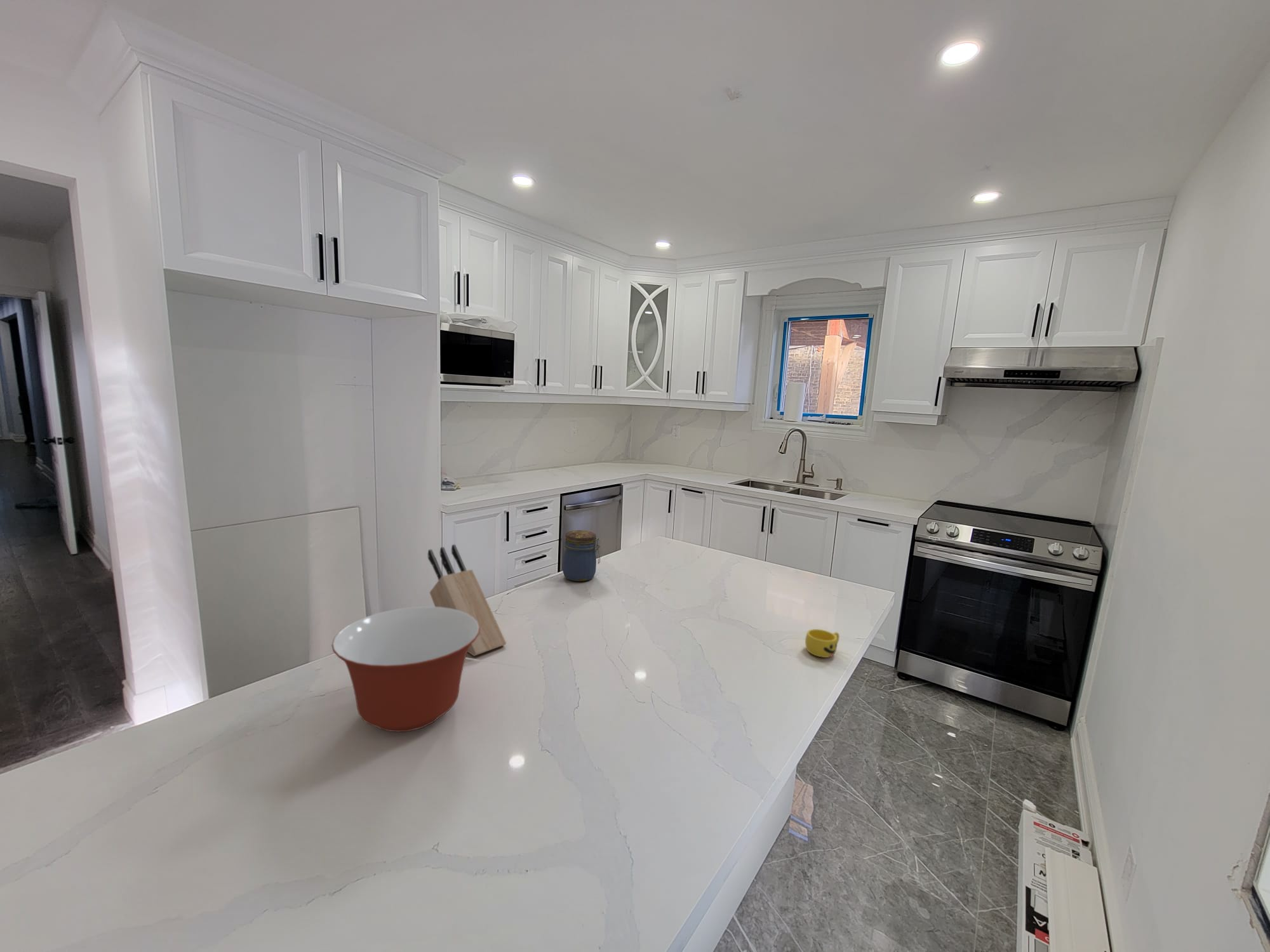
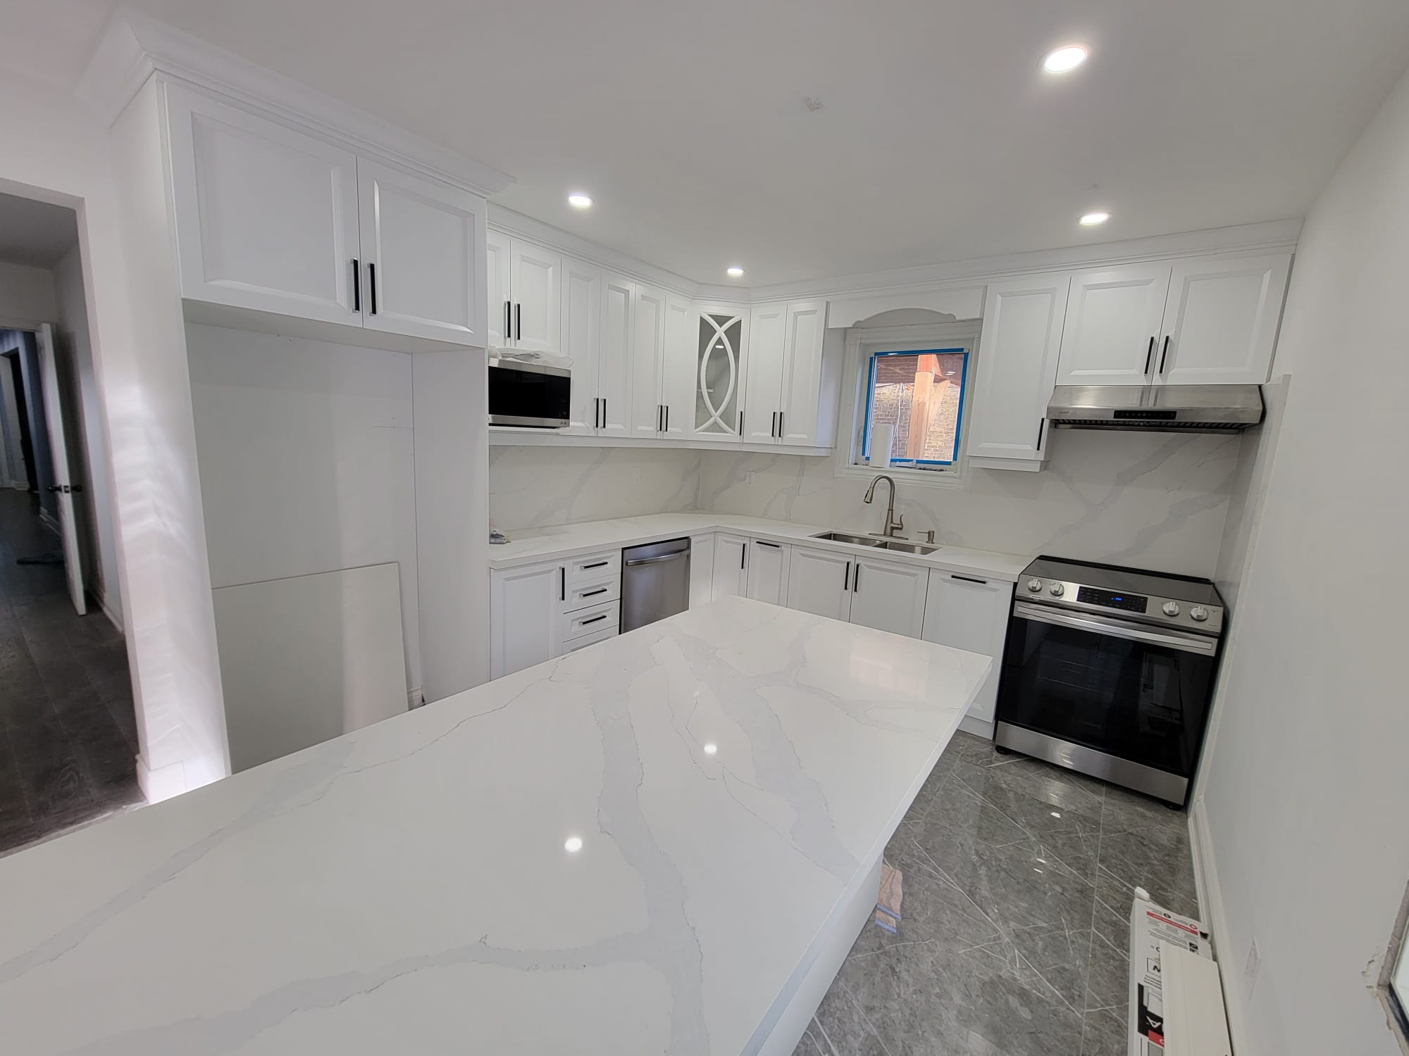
- knife block (463, 595)
- jar (582, 555)
- mixing bowl (410, 672)
- cup (824, 642)
